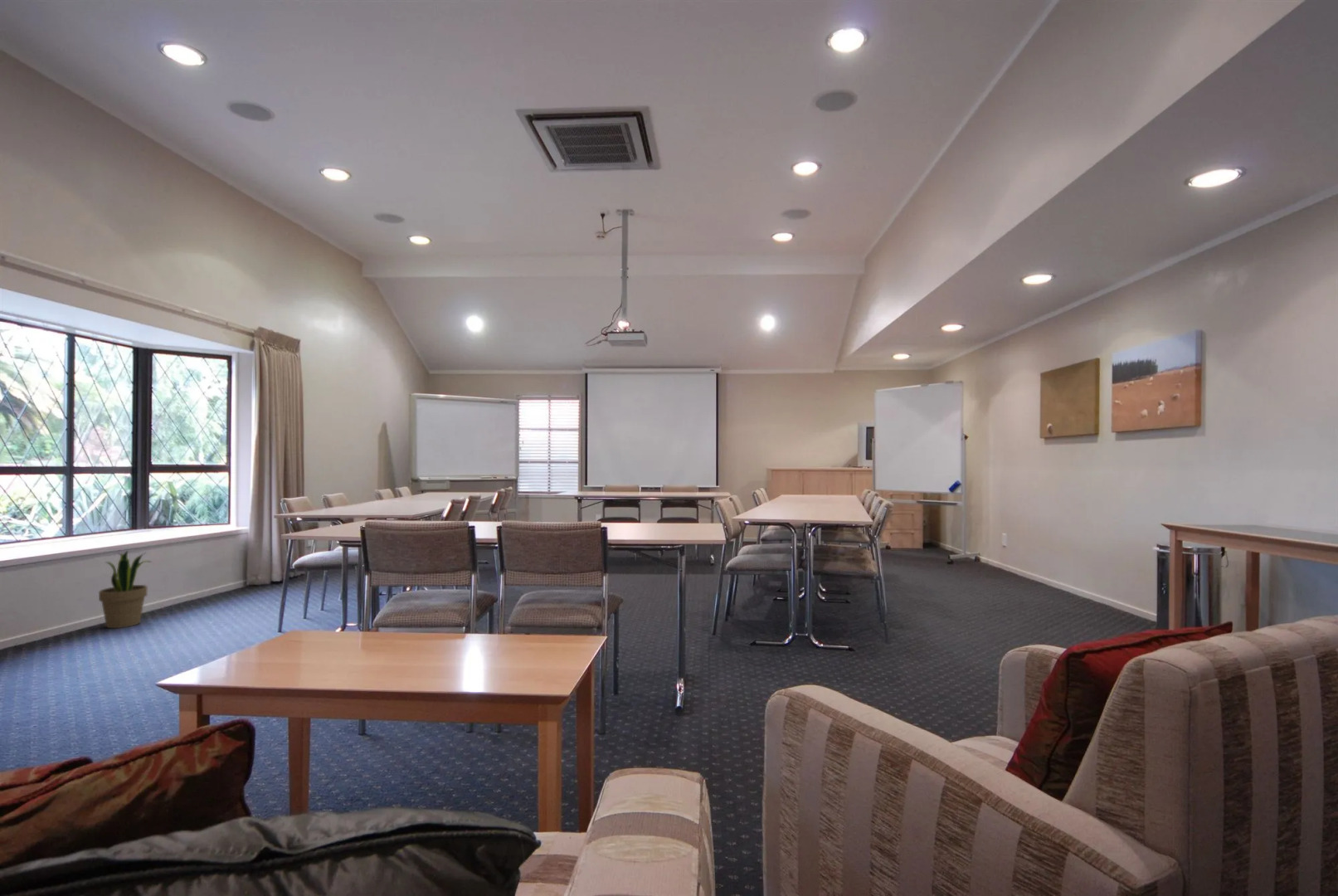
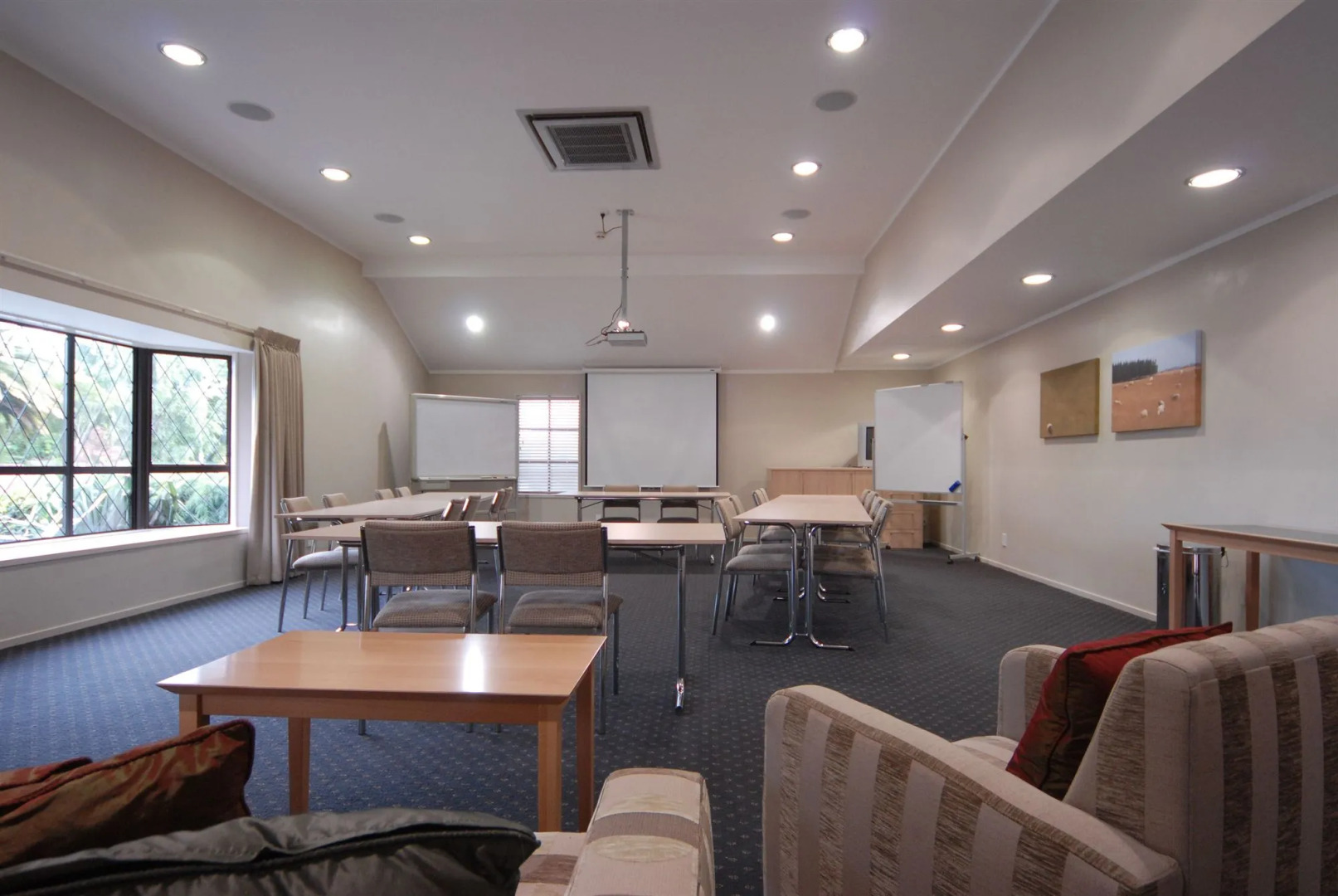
- potted plant (128, 587)
